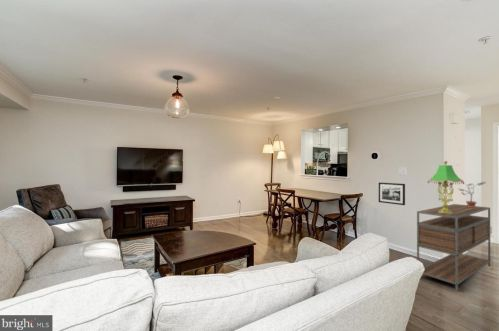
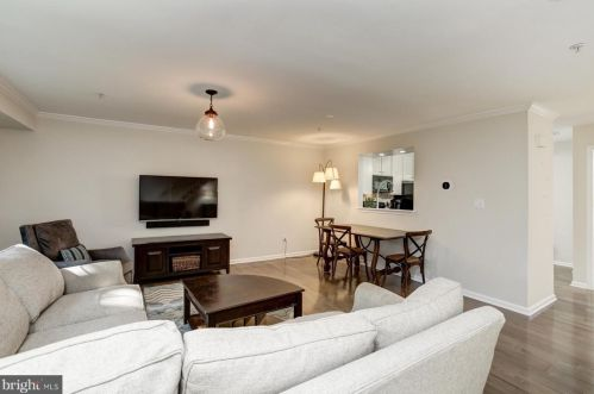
- shelving unit (456, 240)
- table lamp (445, 186)
- picture frame (391, 193)
- potted plant (472, 194)
